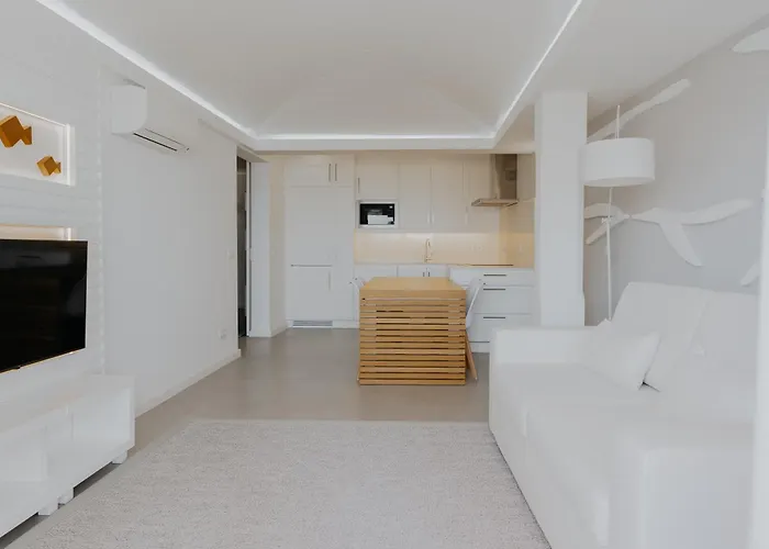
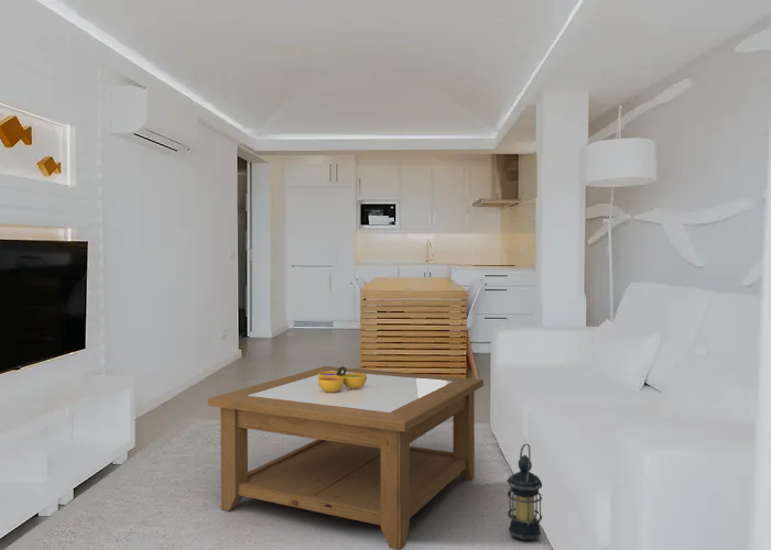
+ lantern (524, 490)
+ decorative bowl (336, 377)
+ coffee table (356, 440)
